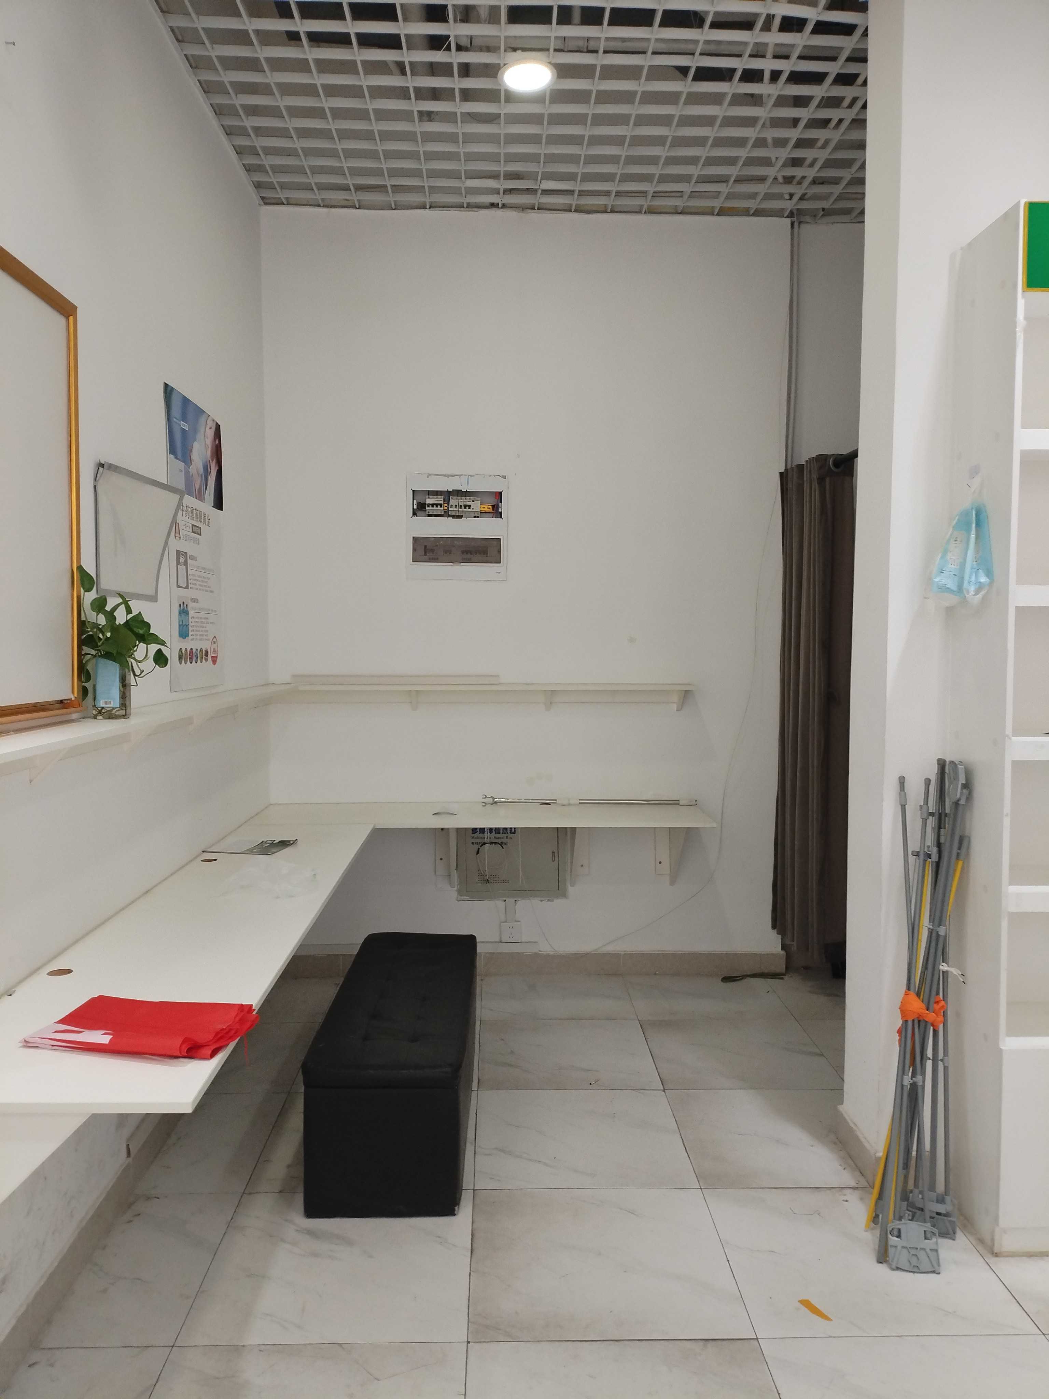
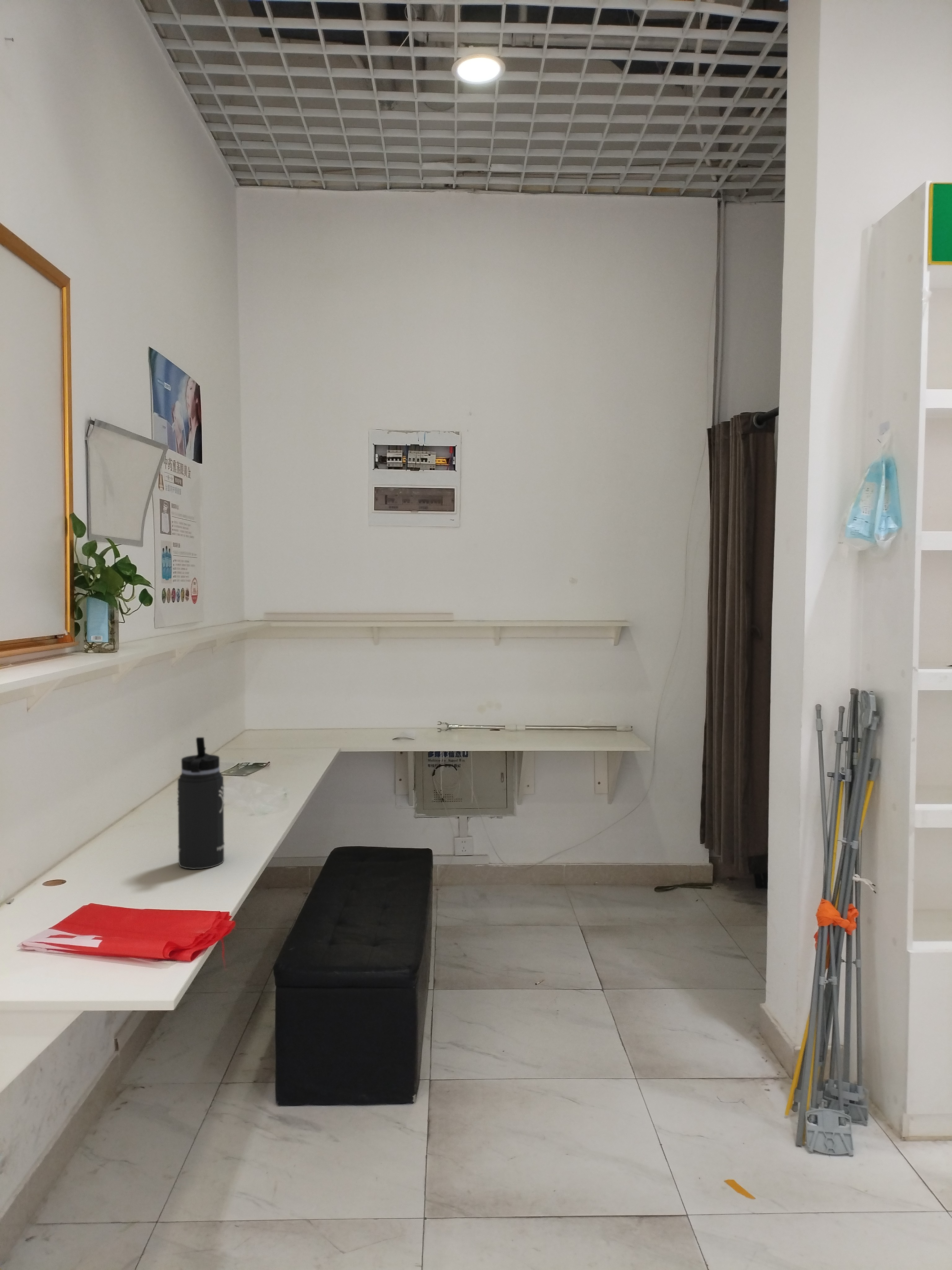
+ thermos bottle (200, 801)
